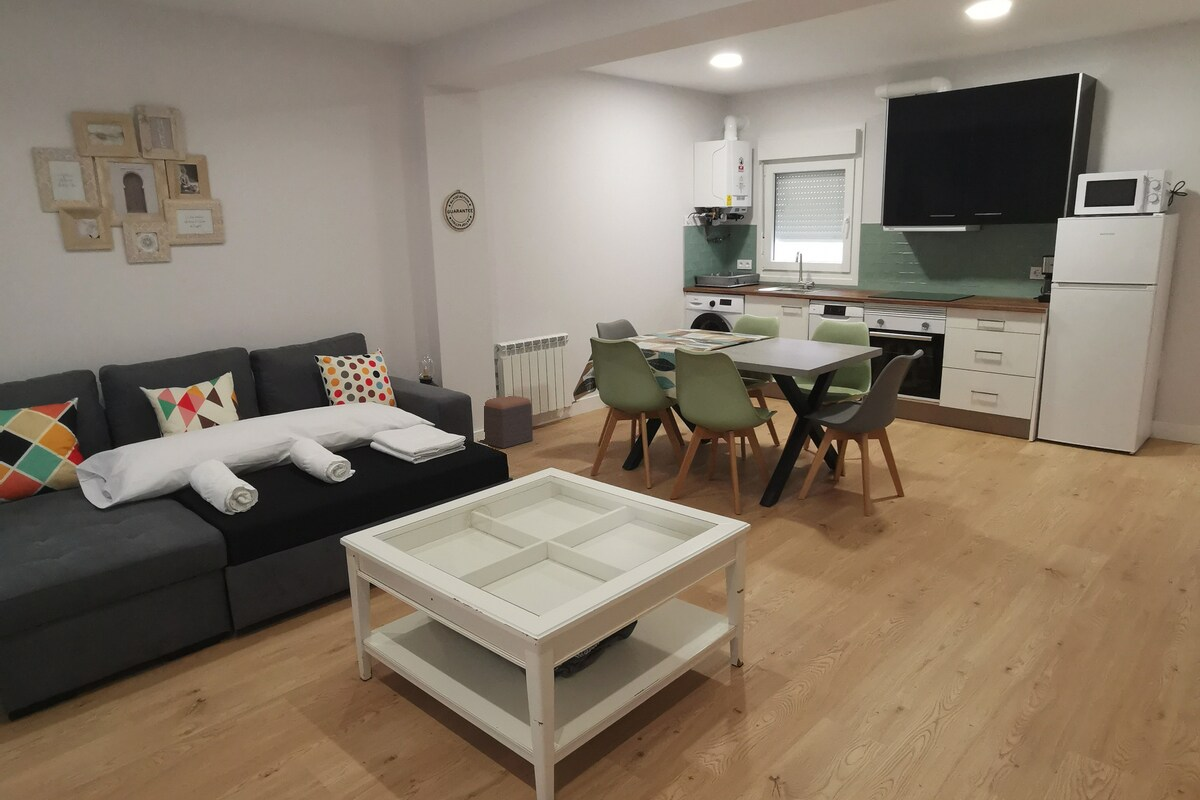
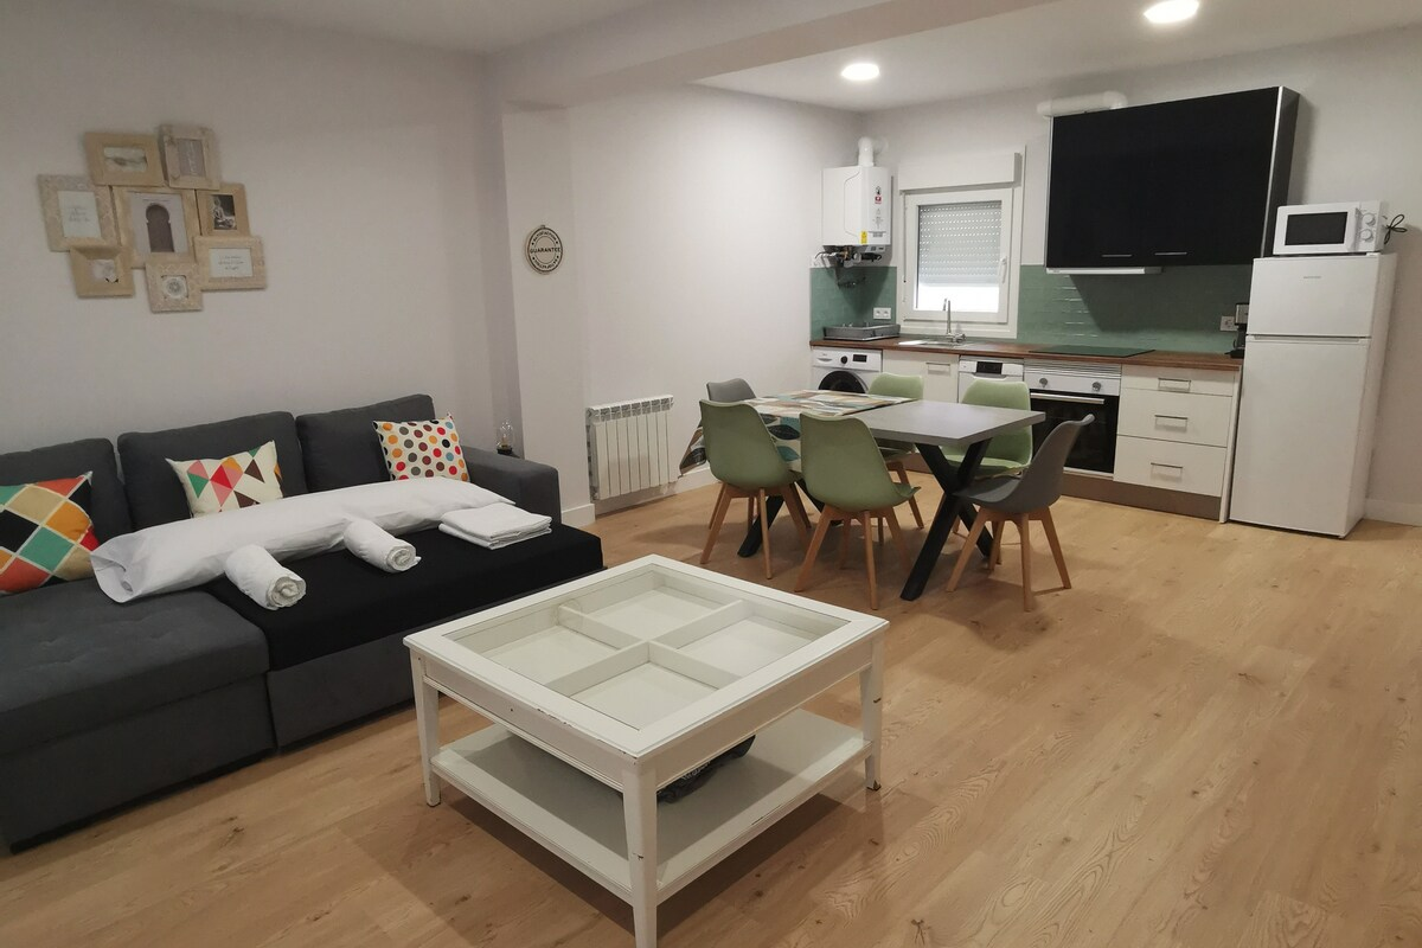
- footstool (504, 419)
